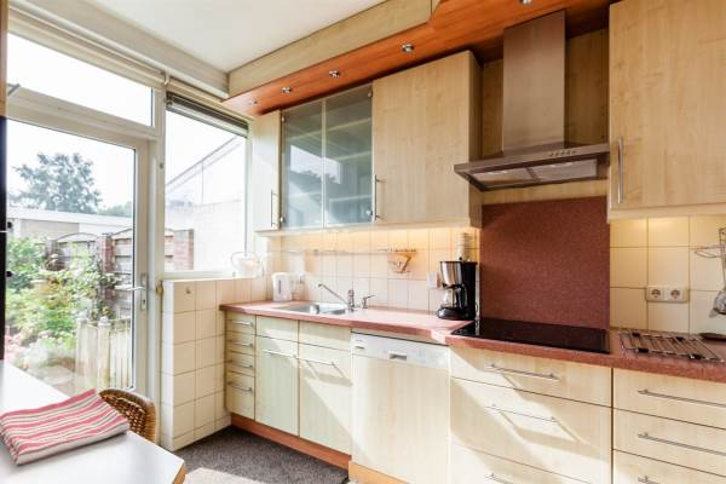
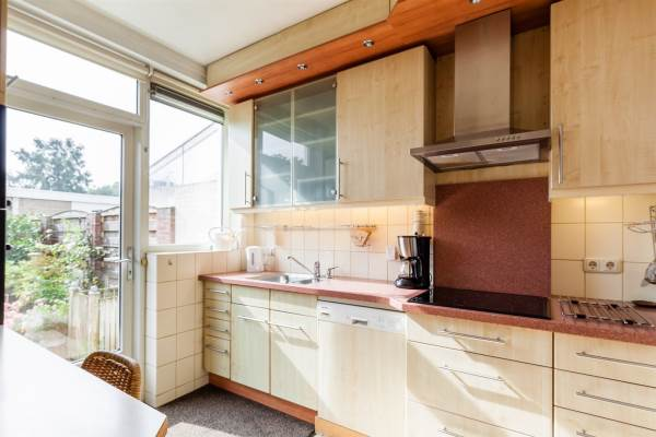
- dish towel (63, 421)
